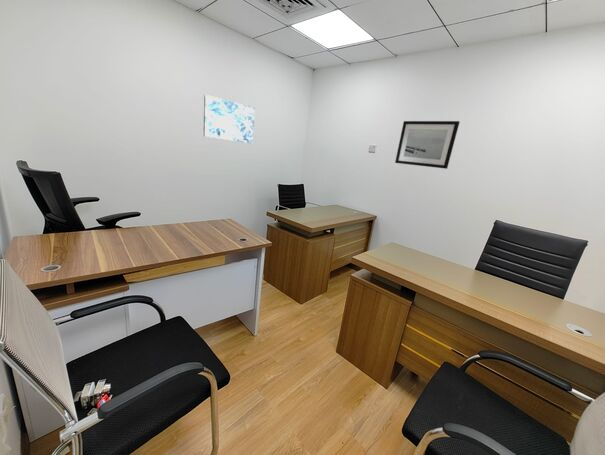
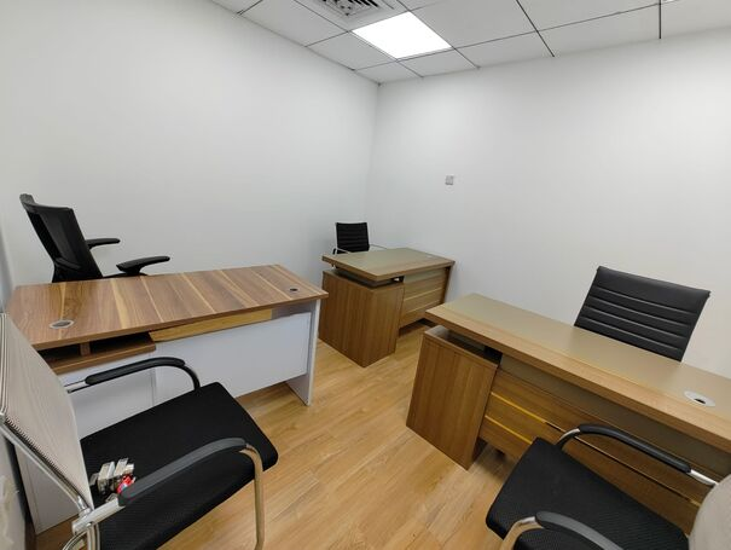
- wall art (424, 144)
- wall art (230, 121)
